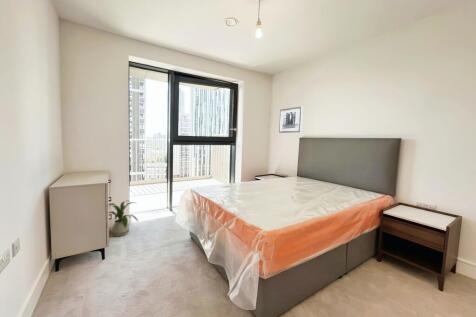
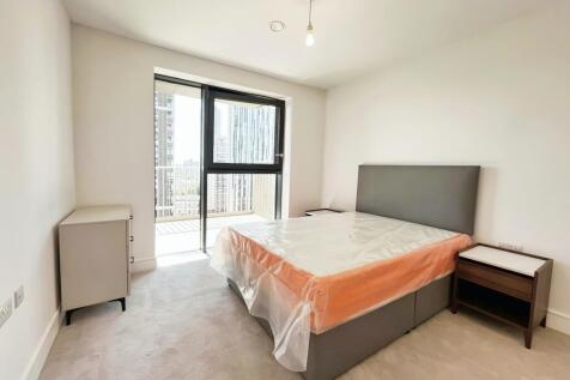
- house plant (121, 214)
- wall art (290, 120)
